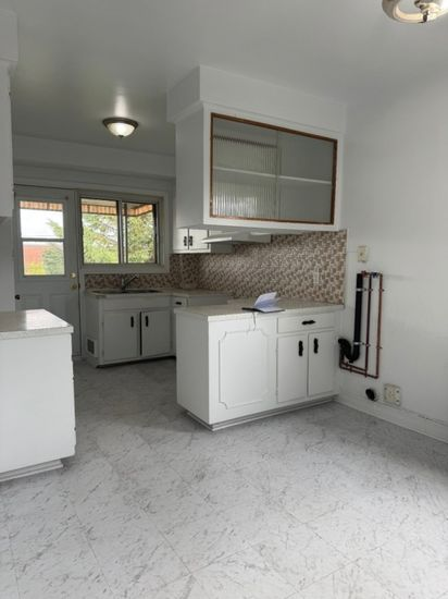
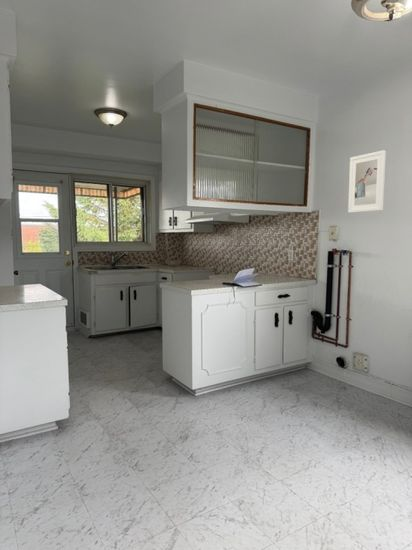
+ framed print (366, 183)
